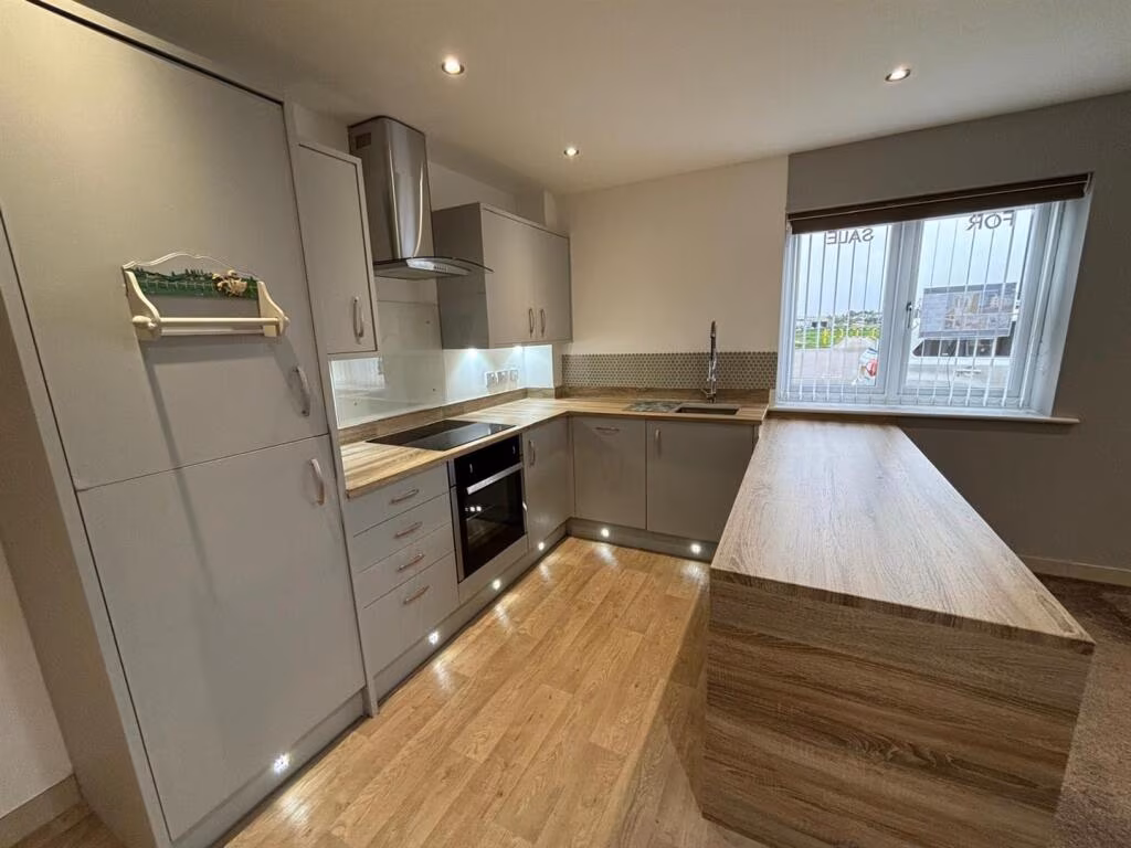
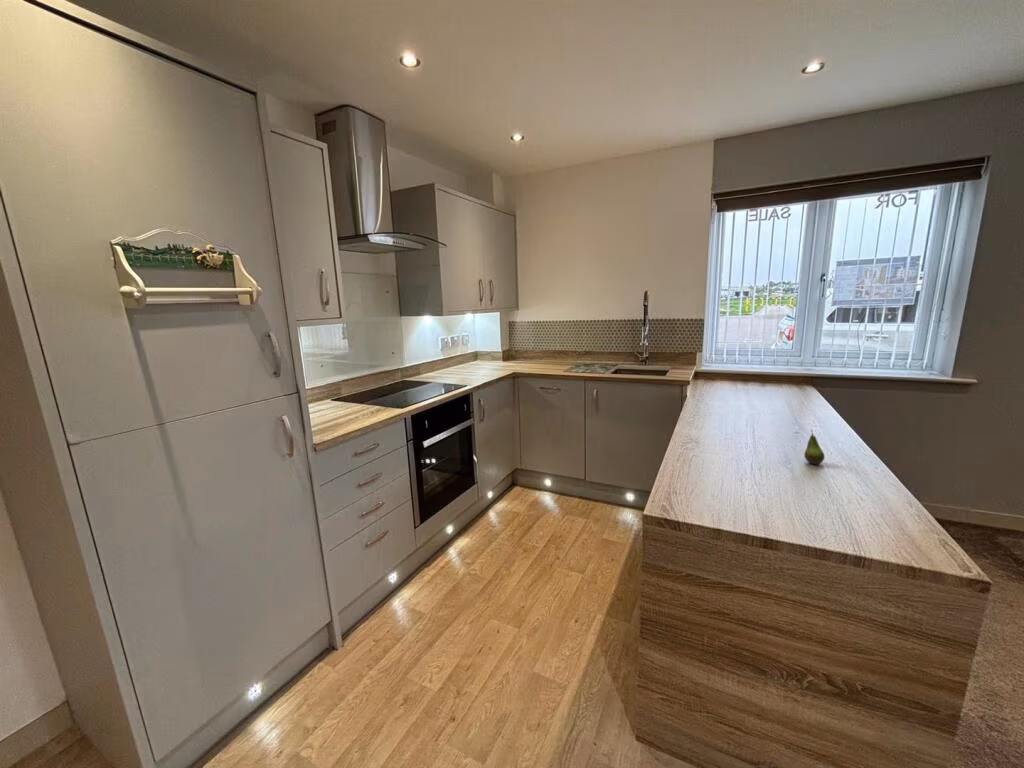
+ fruit (815, 445)
